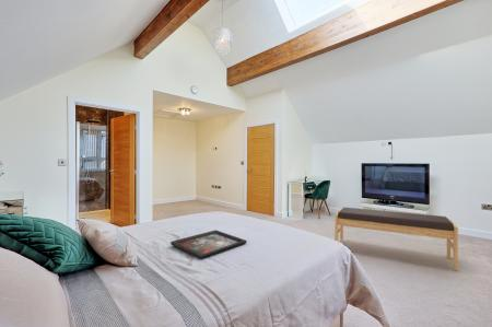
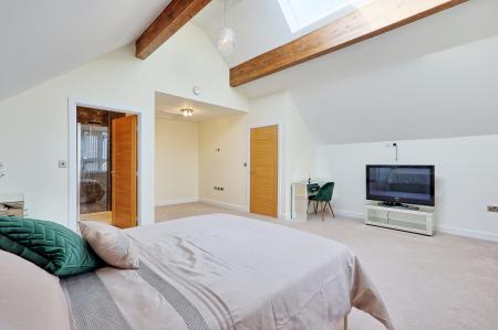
- bench (389, 231)
- decorative tray (209, 242)
